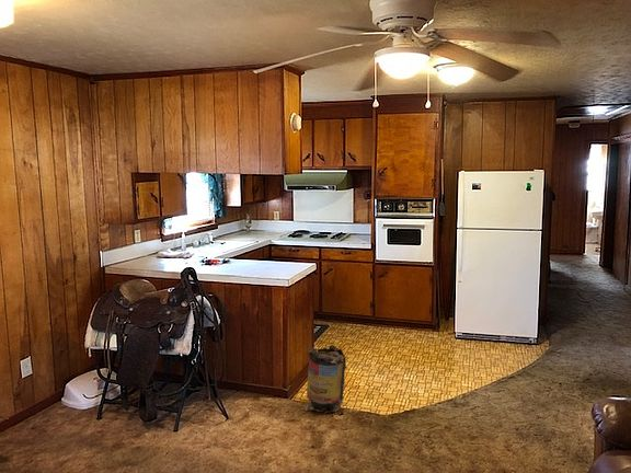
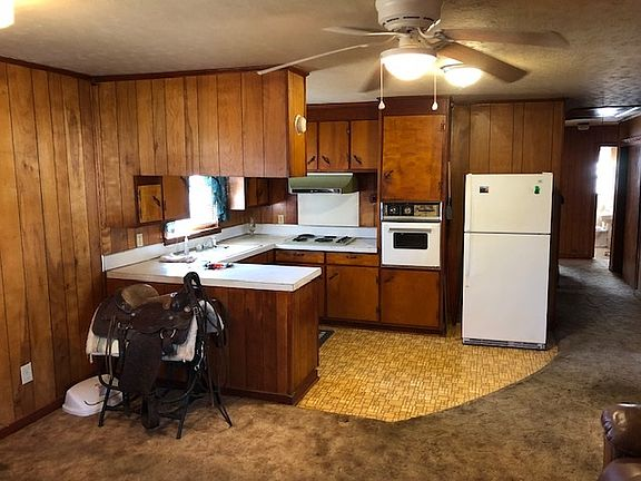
- trash can (326, 377)
